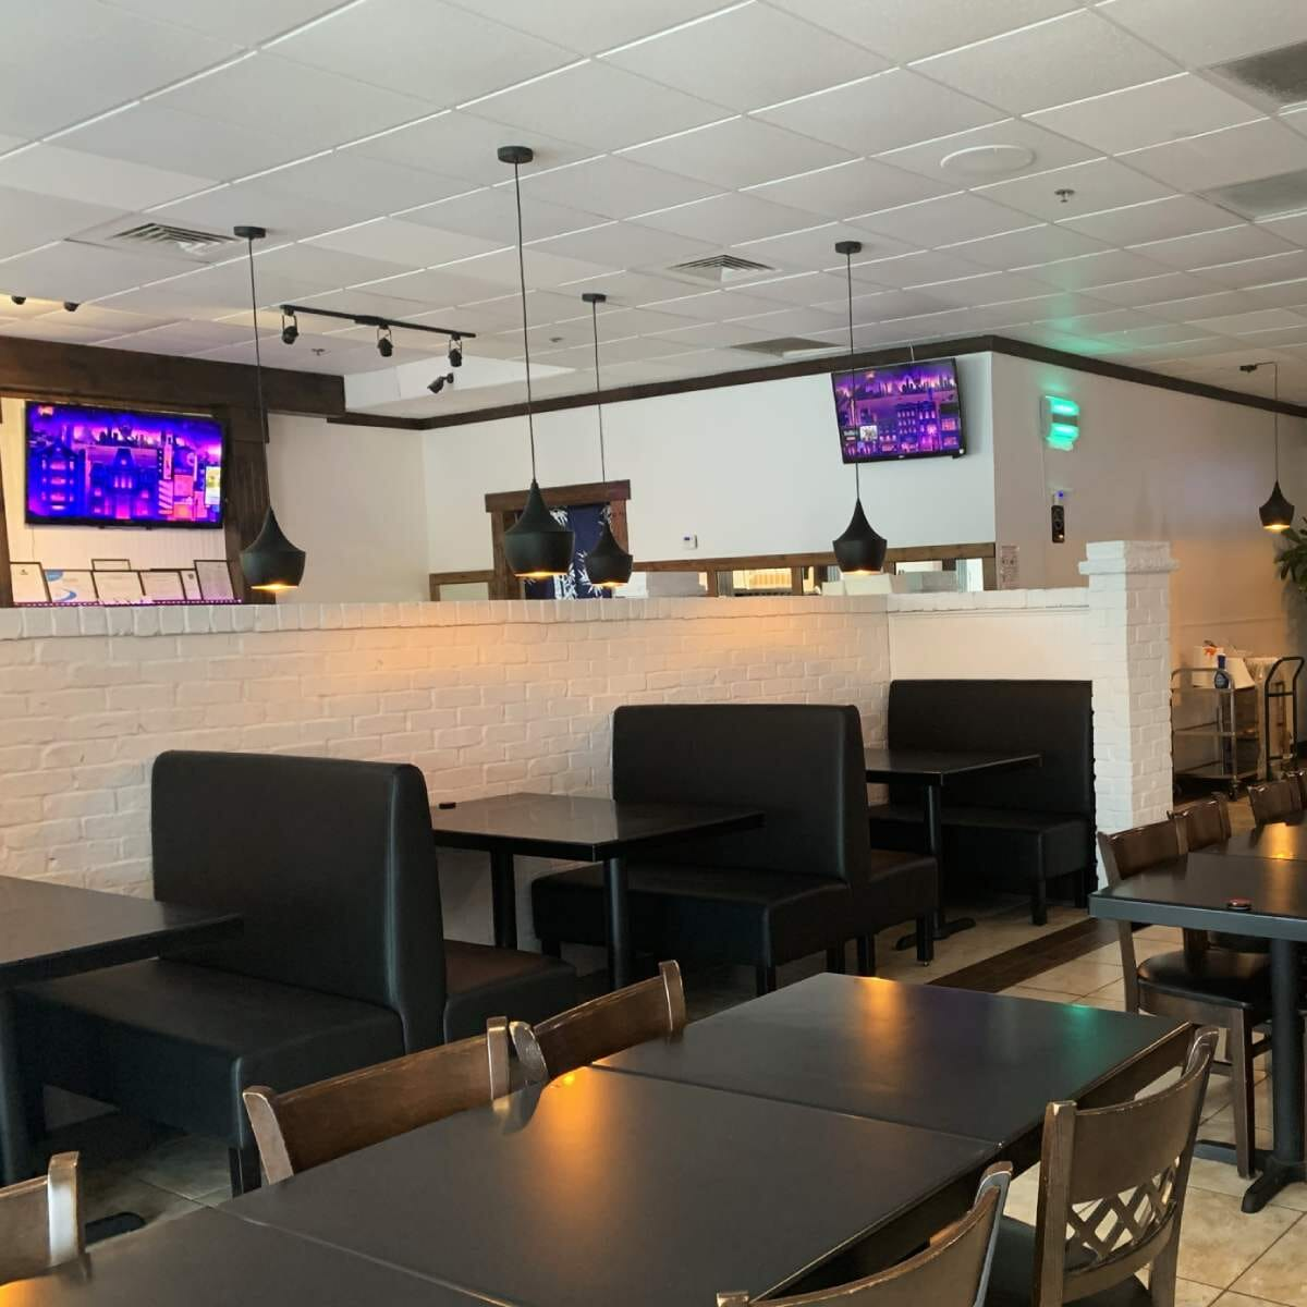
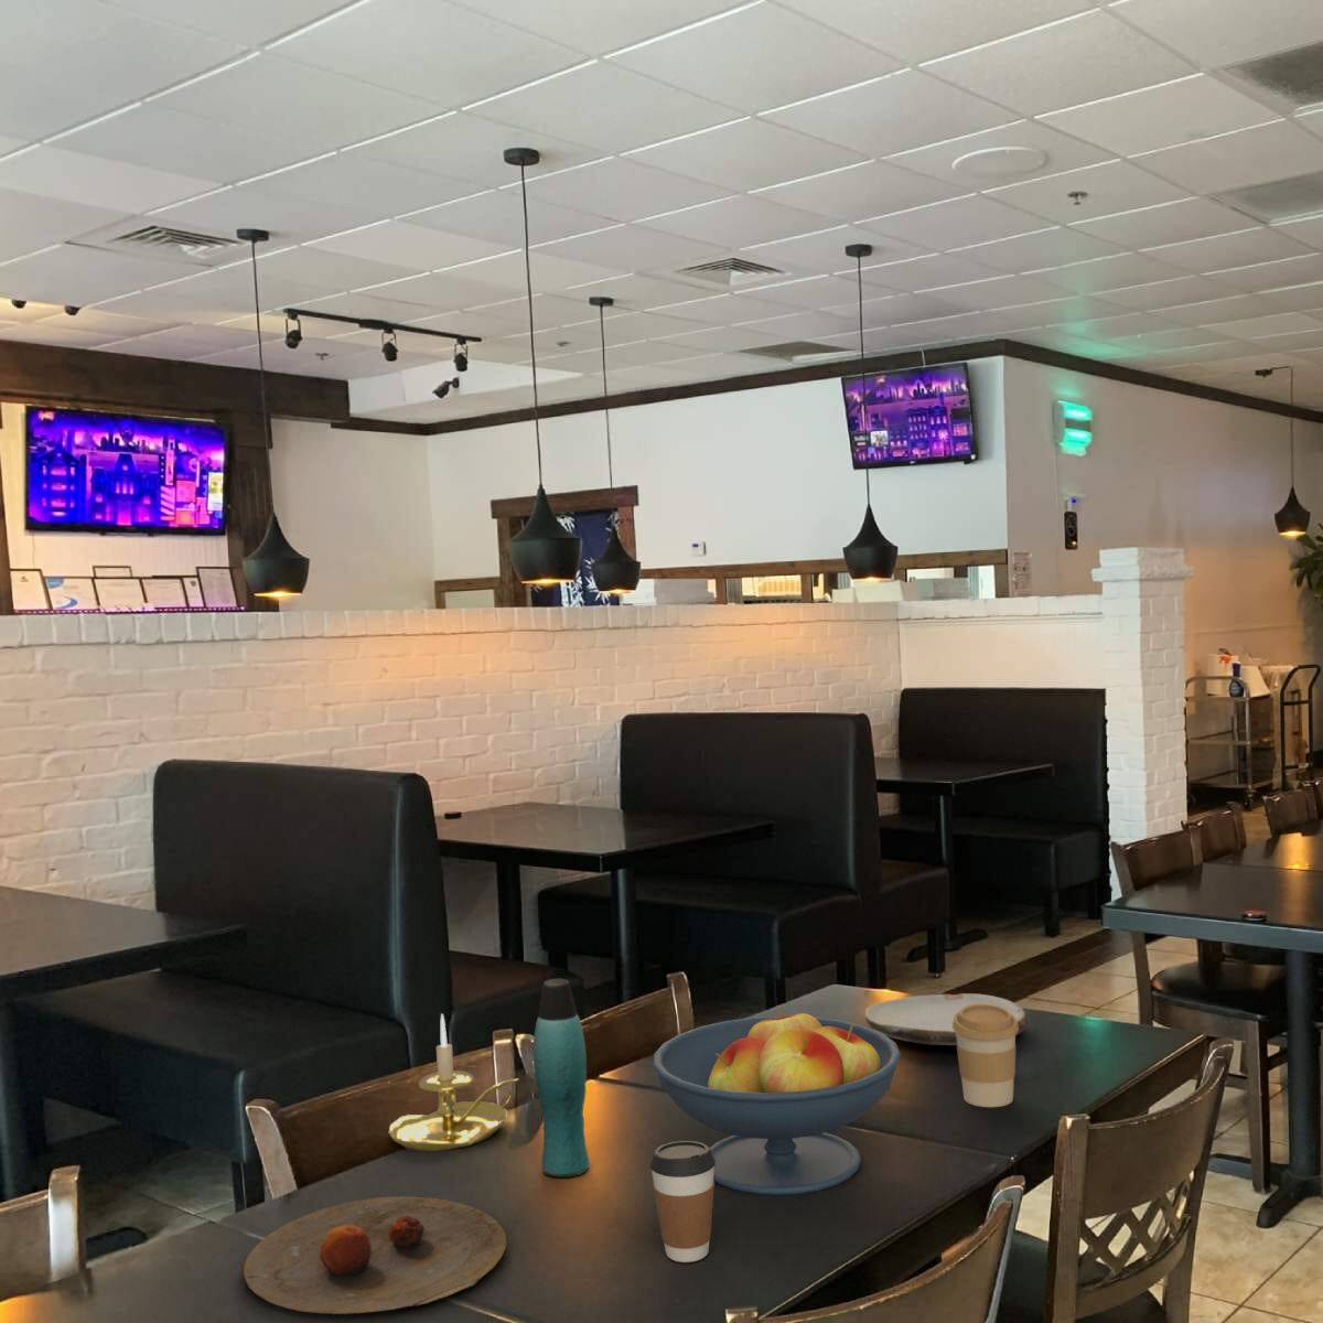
+ plate (945, 1020)
+ fruit bowl (778, 1088)
+ bottle (560, 1075)
+ coffee cup (683, 1201)
+ plate (376, 1239)
+ candle holder (454, 1072)
+ coffee cup (986, 1054)
